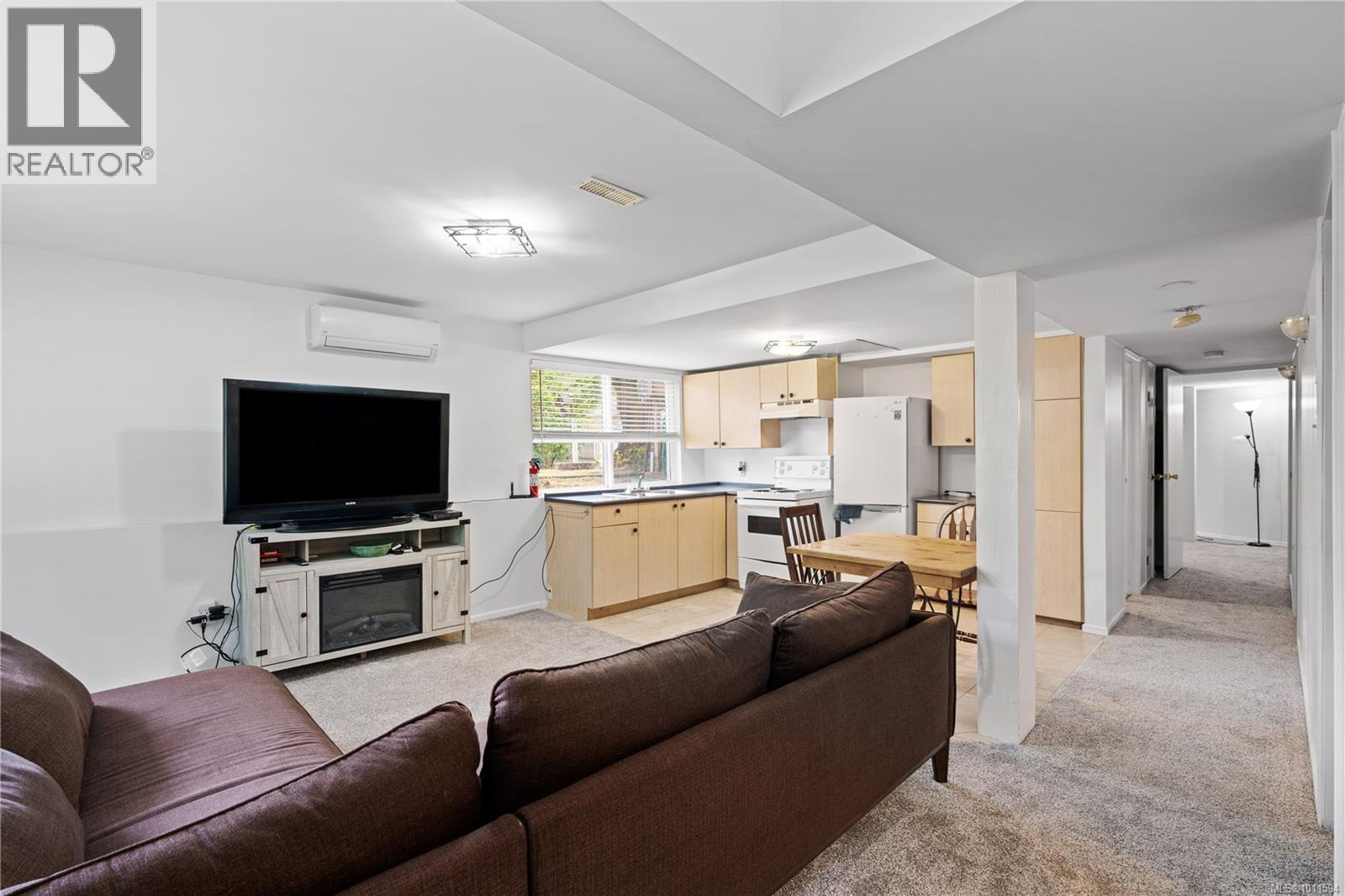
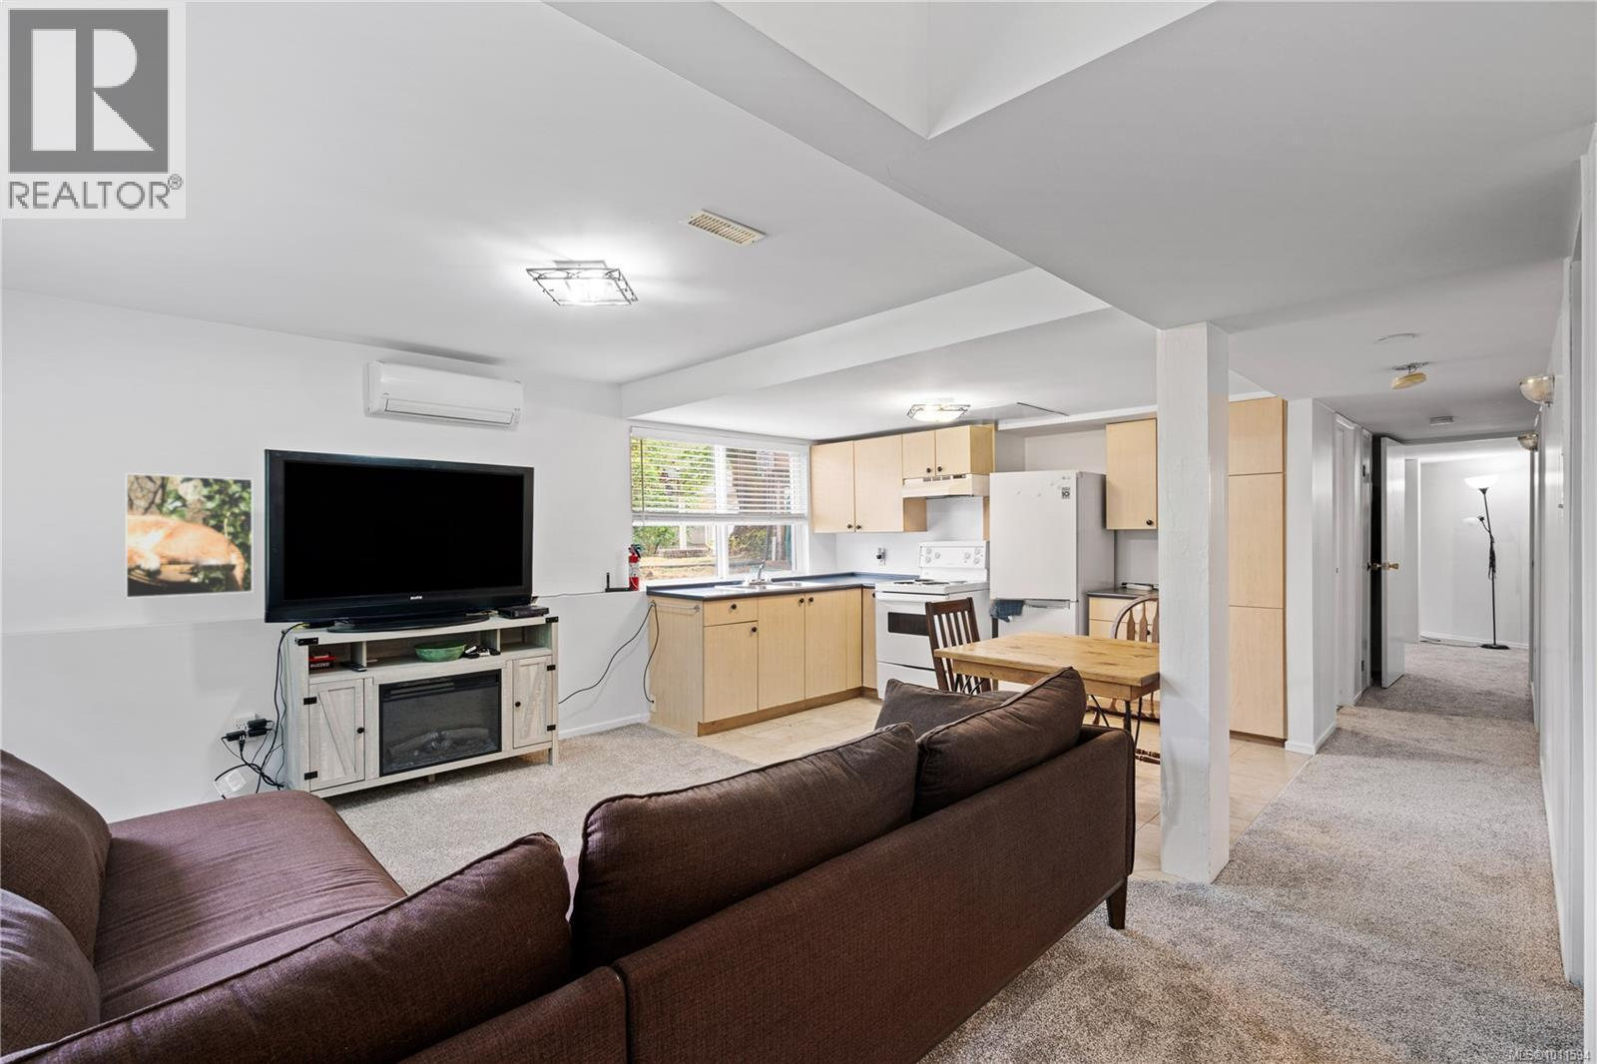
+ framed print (191, 536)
